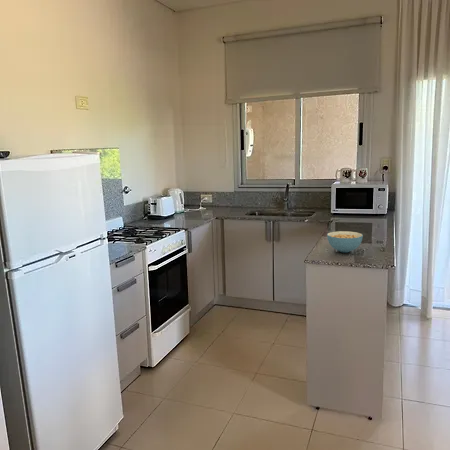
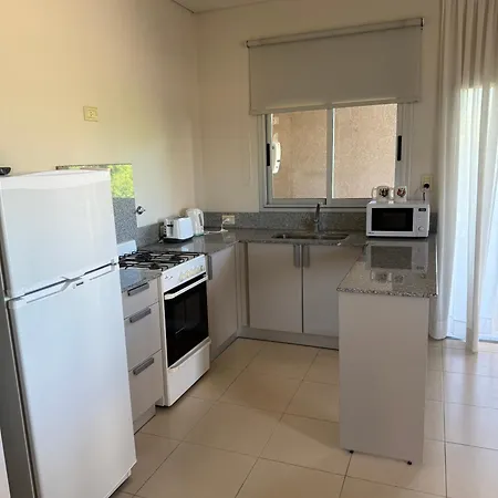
- cereal bowl (344, 242)
